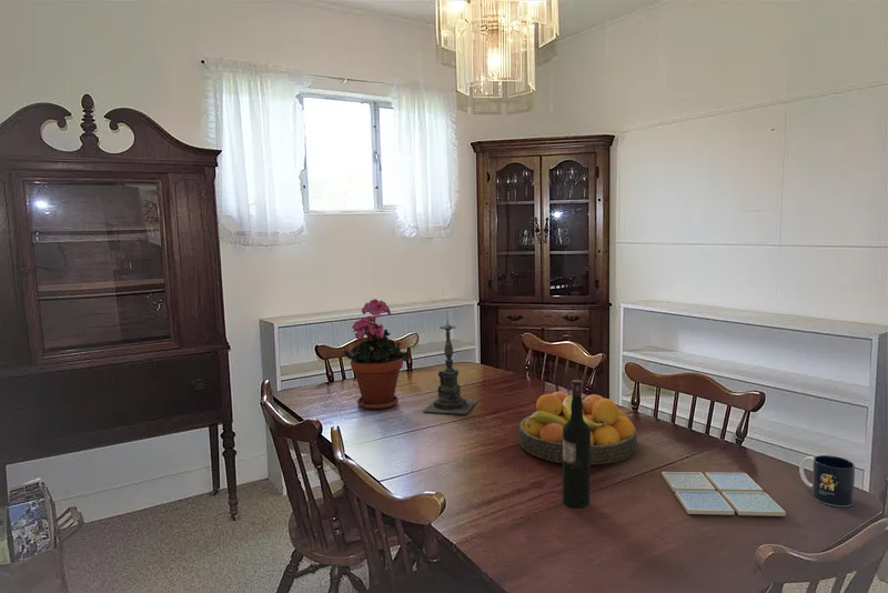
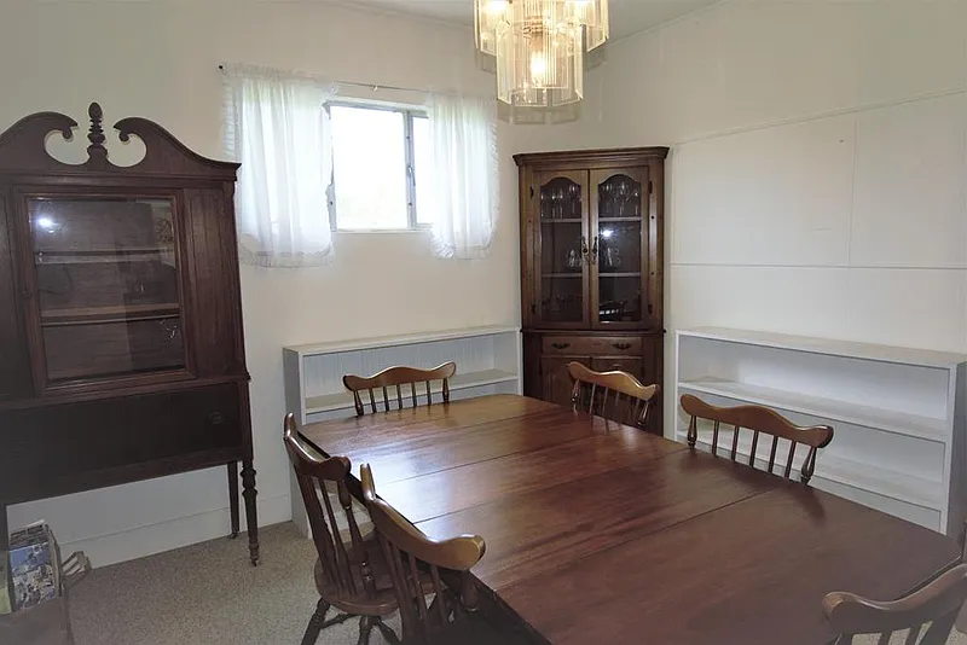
- potted plant (374, 352)
- mug (825, 476)
- wine bottle (576, 441)
- fruit bowl (569, 419)
- candle holder (450, 359)
- drink coaster (719, 492)
